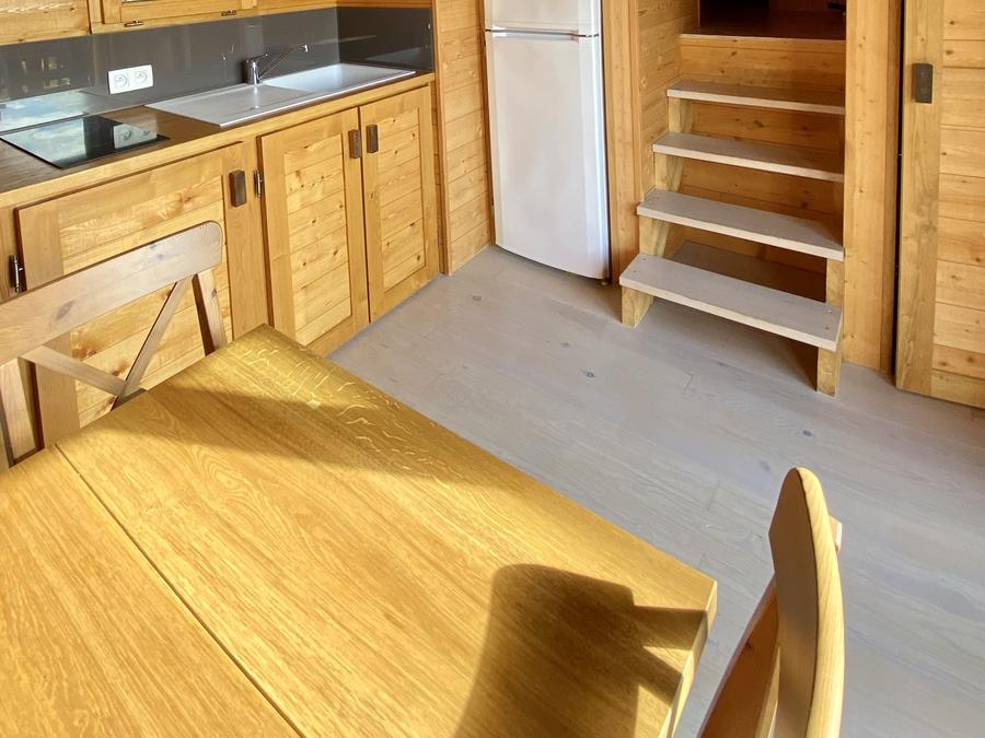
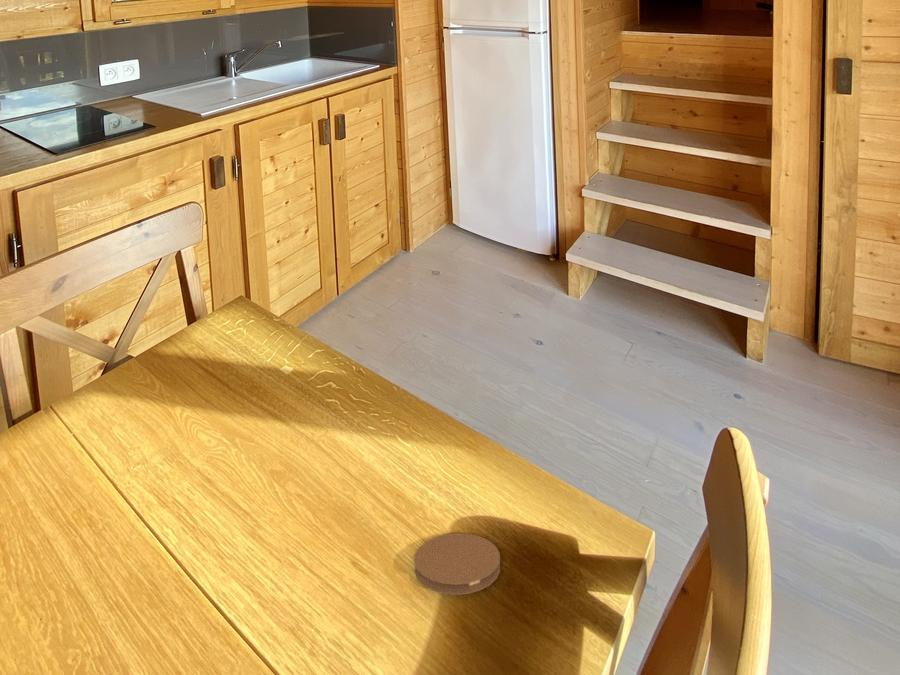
+ coaster (457, 562)
